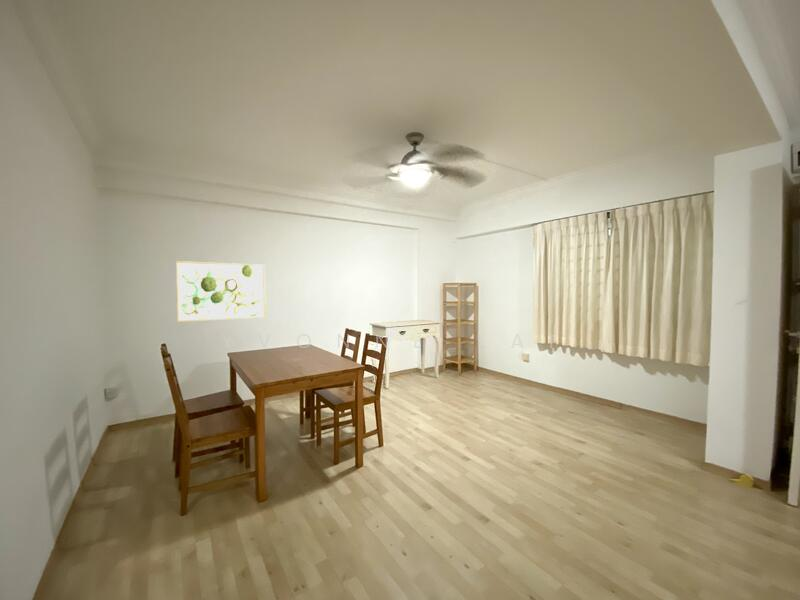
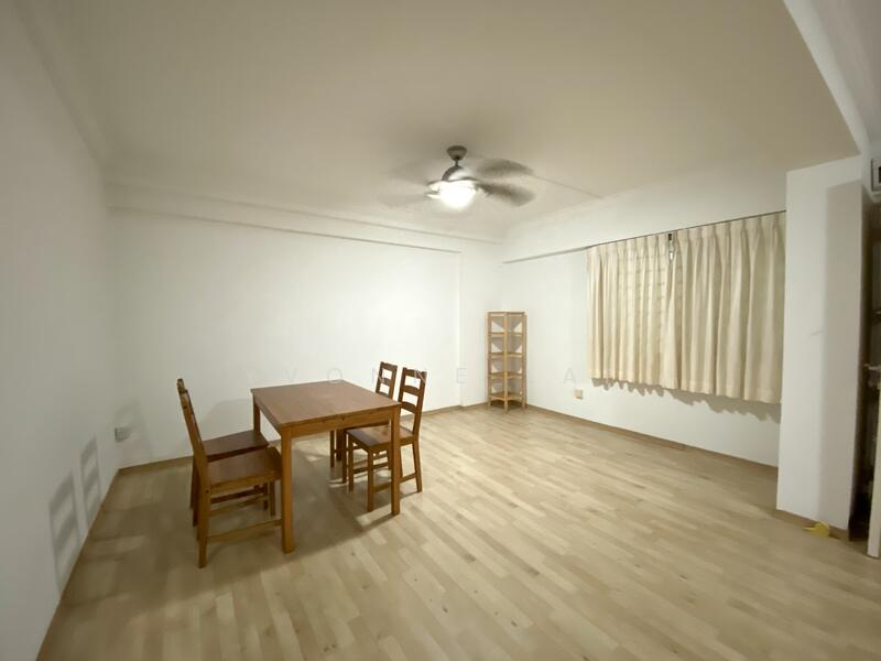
- console table (403, 340)
- wall art (224, 291)
